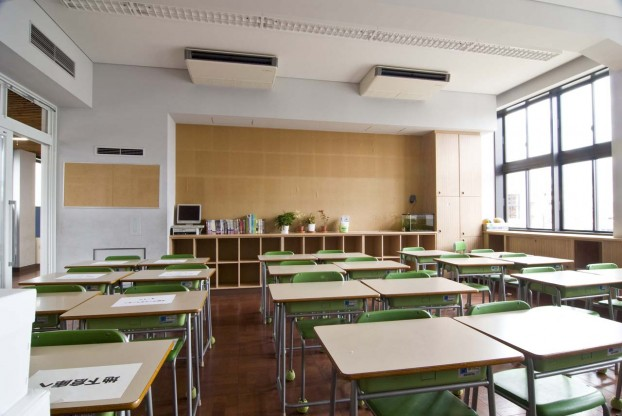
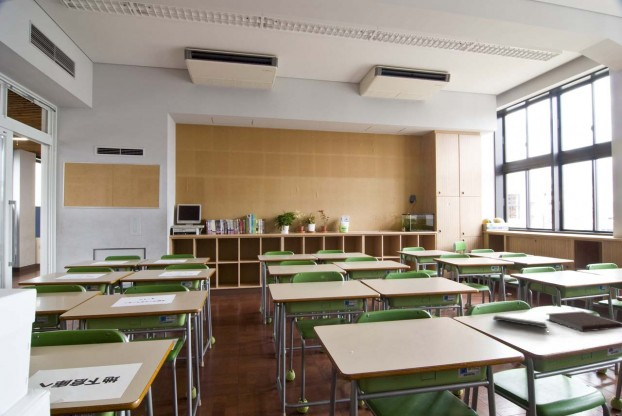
+ notepad (519, 321)
+ notebook (582, 321)
